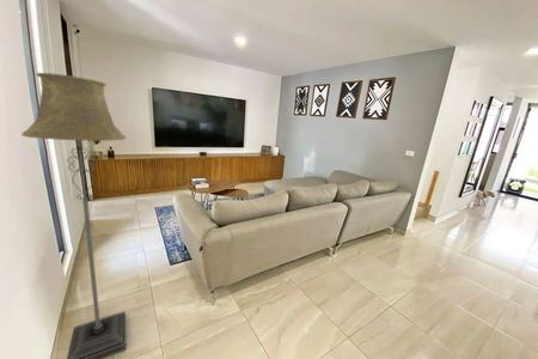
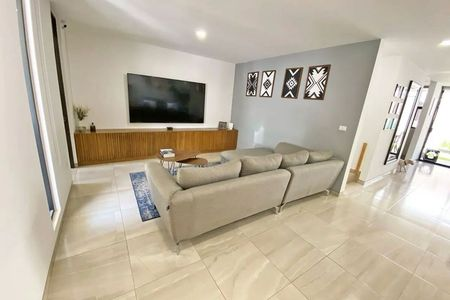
- floor lamp (88, 227)
